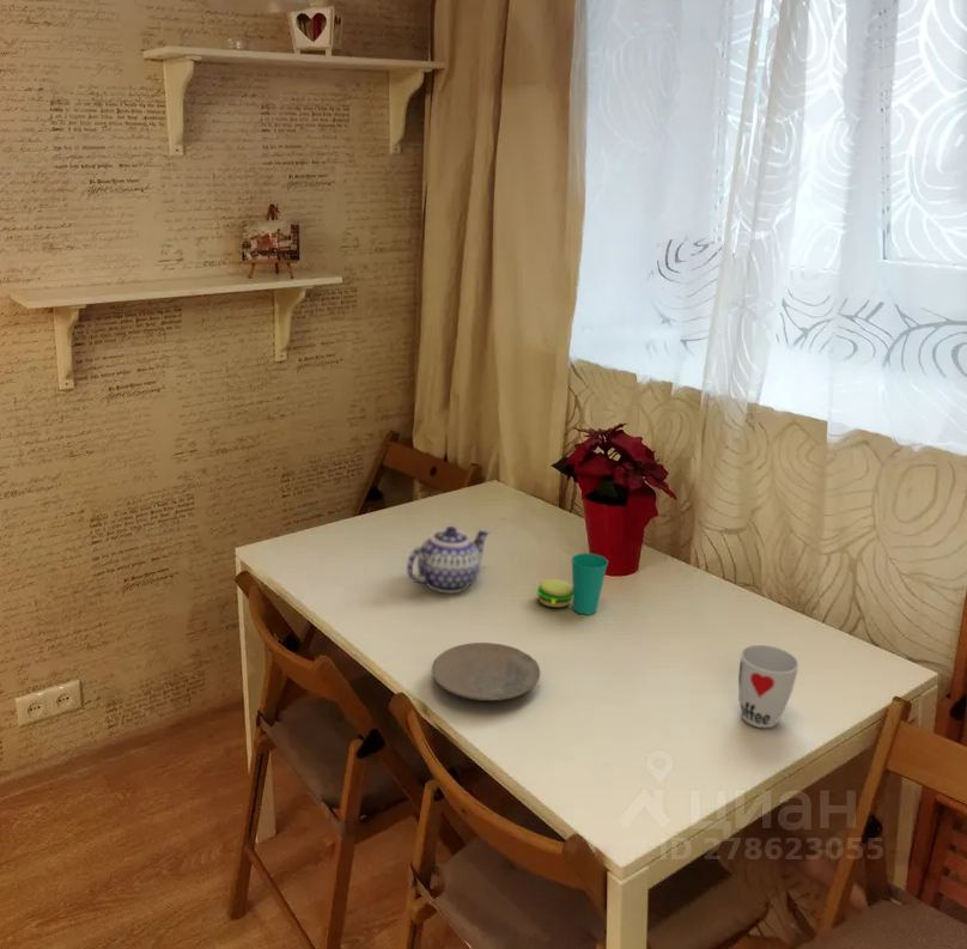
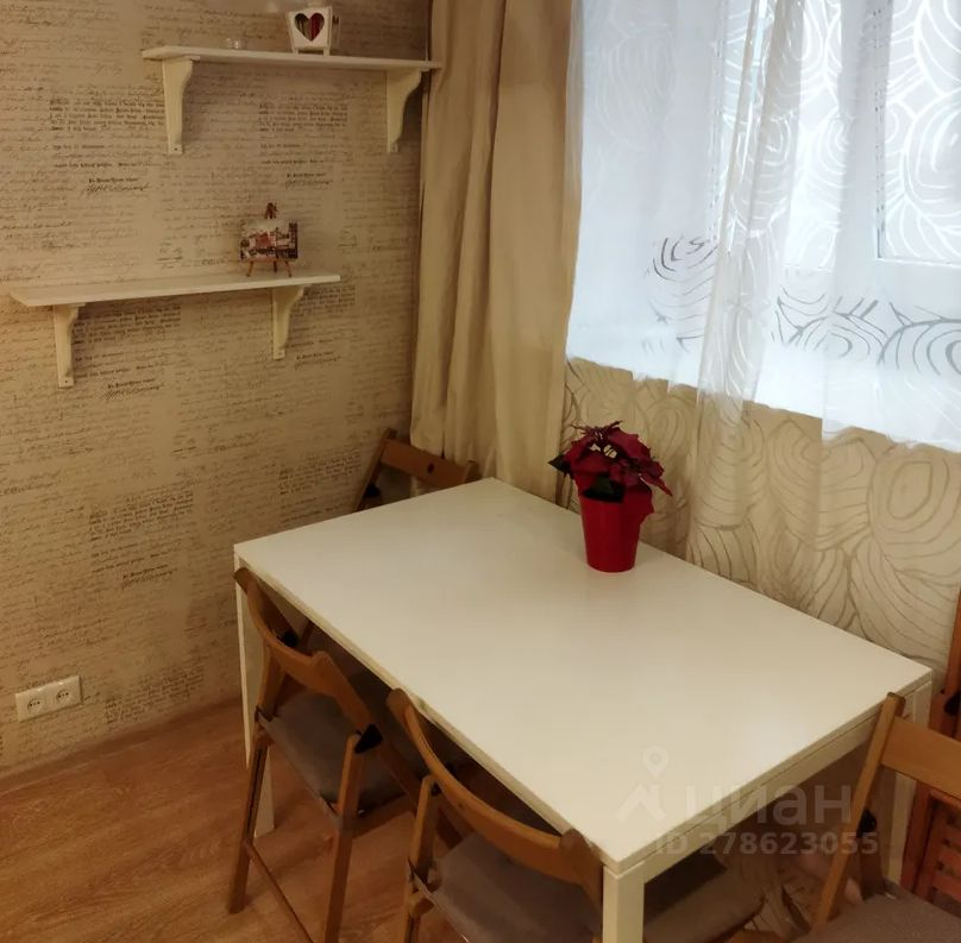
- teapot (449, 555)
- cup (572, 580)
- plate (485, 676)
- cup (764, 688)
